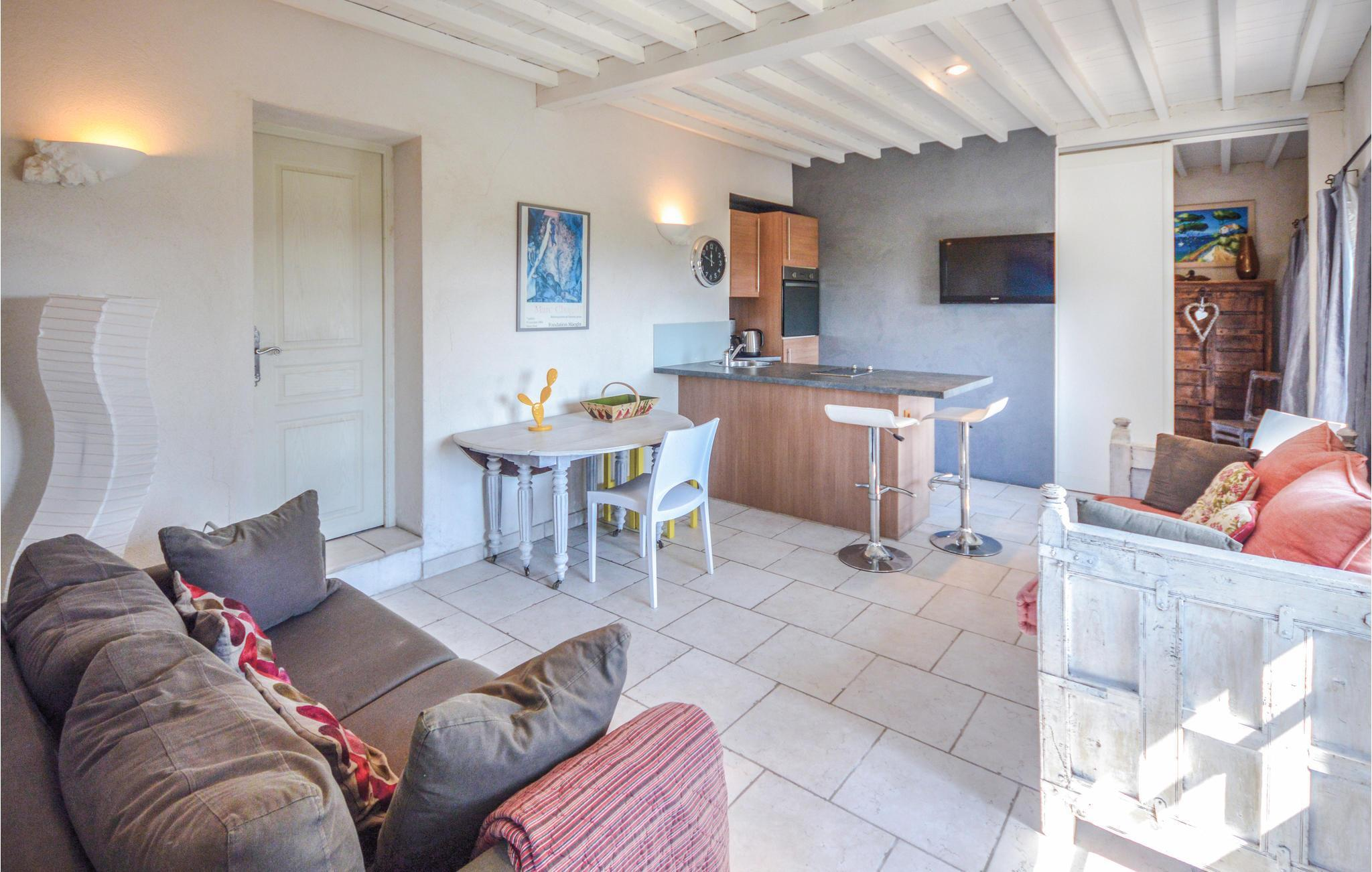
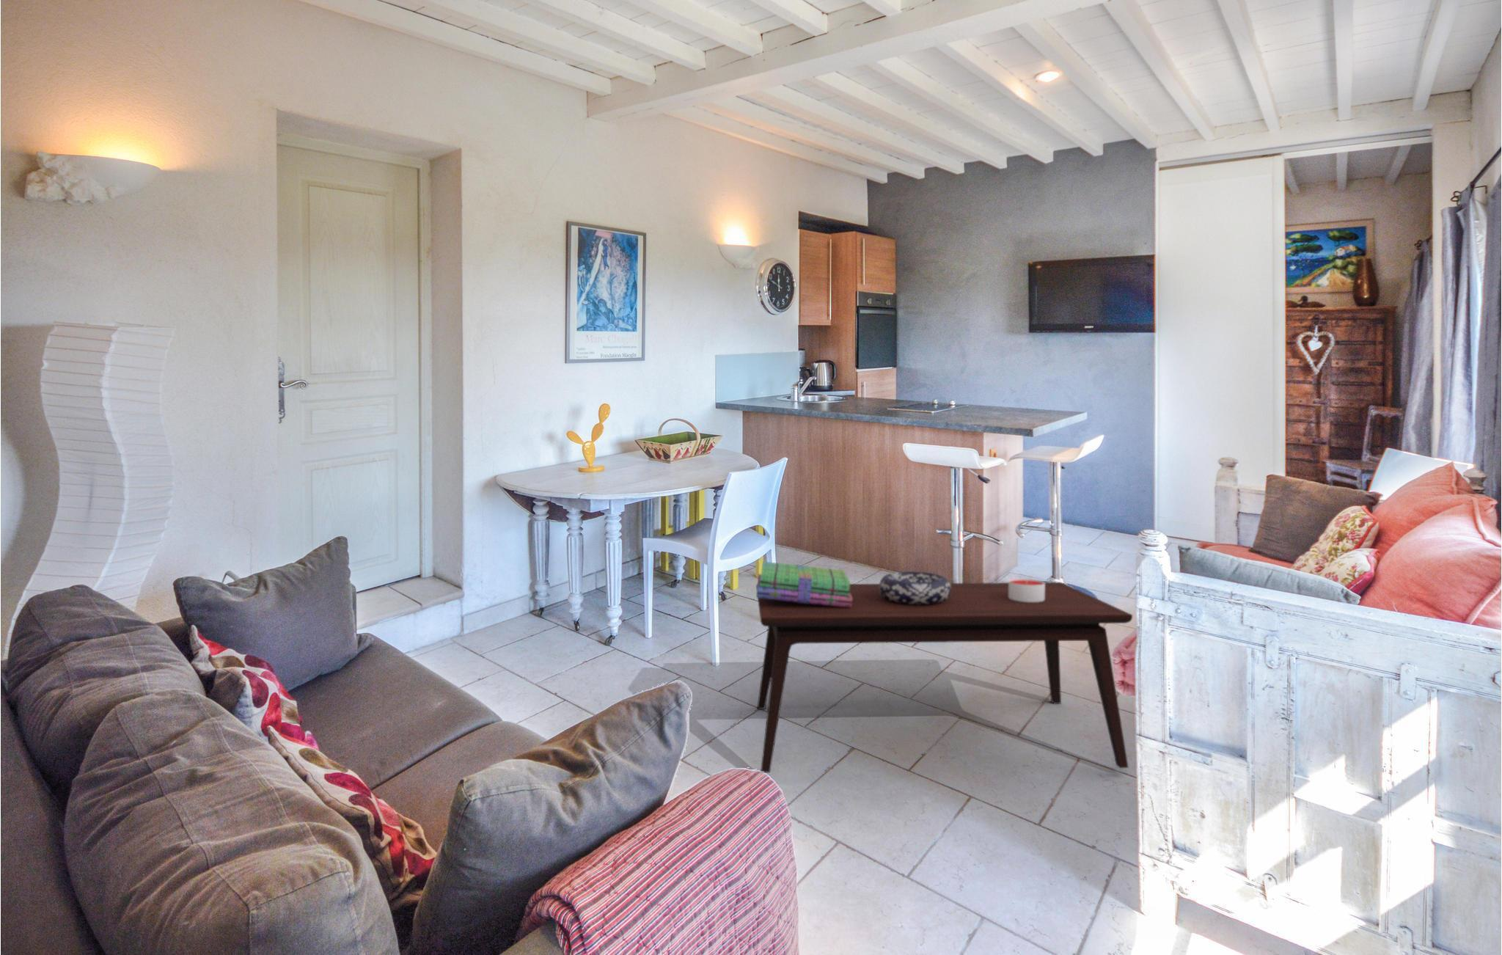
+ decorative bowl (914, 587)
+ stack of books (801, 587)
+ candle (1026, 589)
+ coffee table (925, 642)
